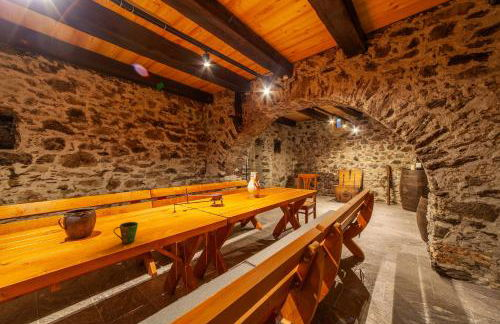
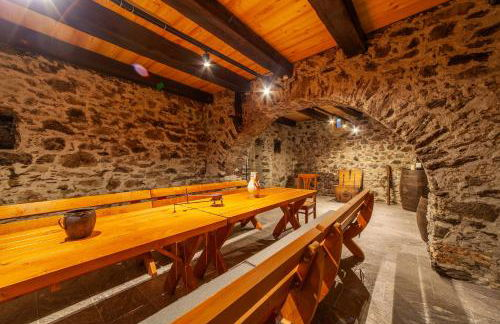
- cup (125, 233)
